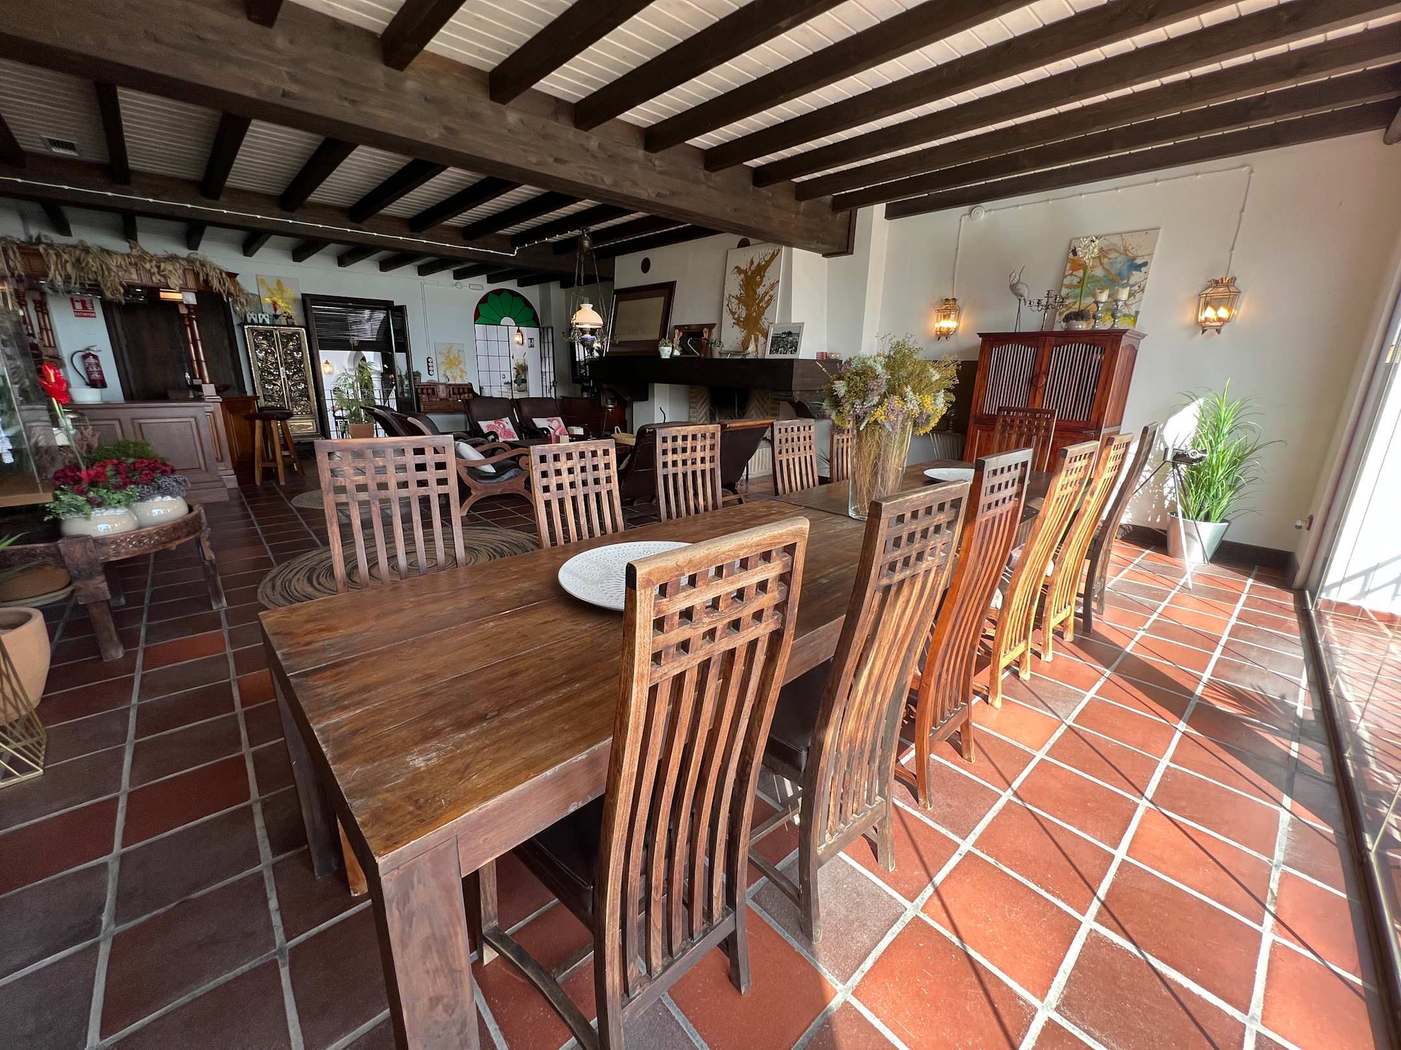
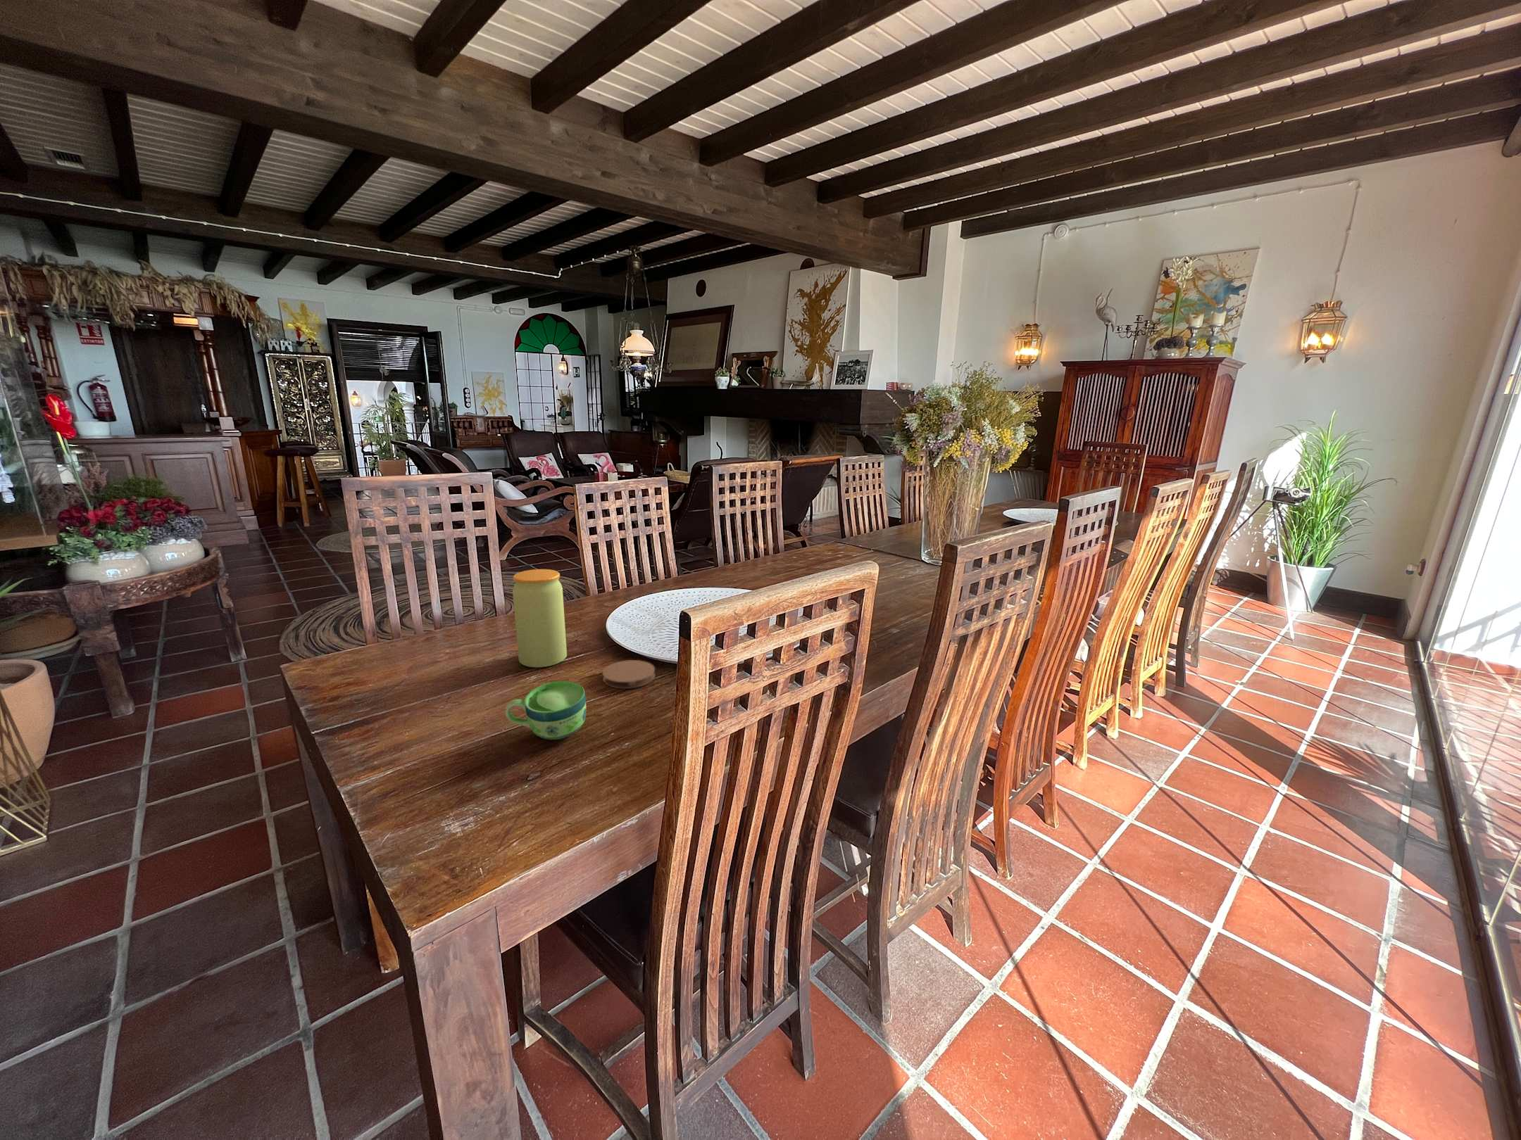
+ cup (547, 714)
+ jar (539, 617)
+ coaster (629, 673)
